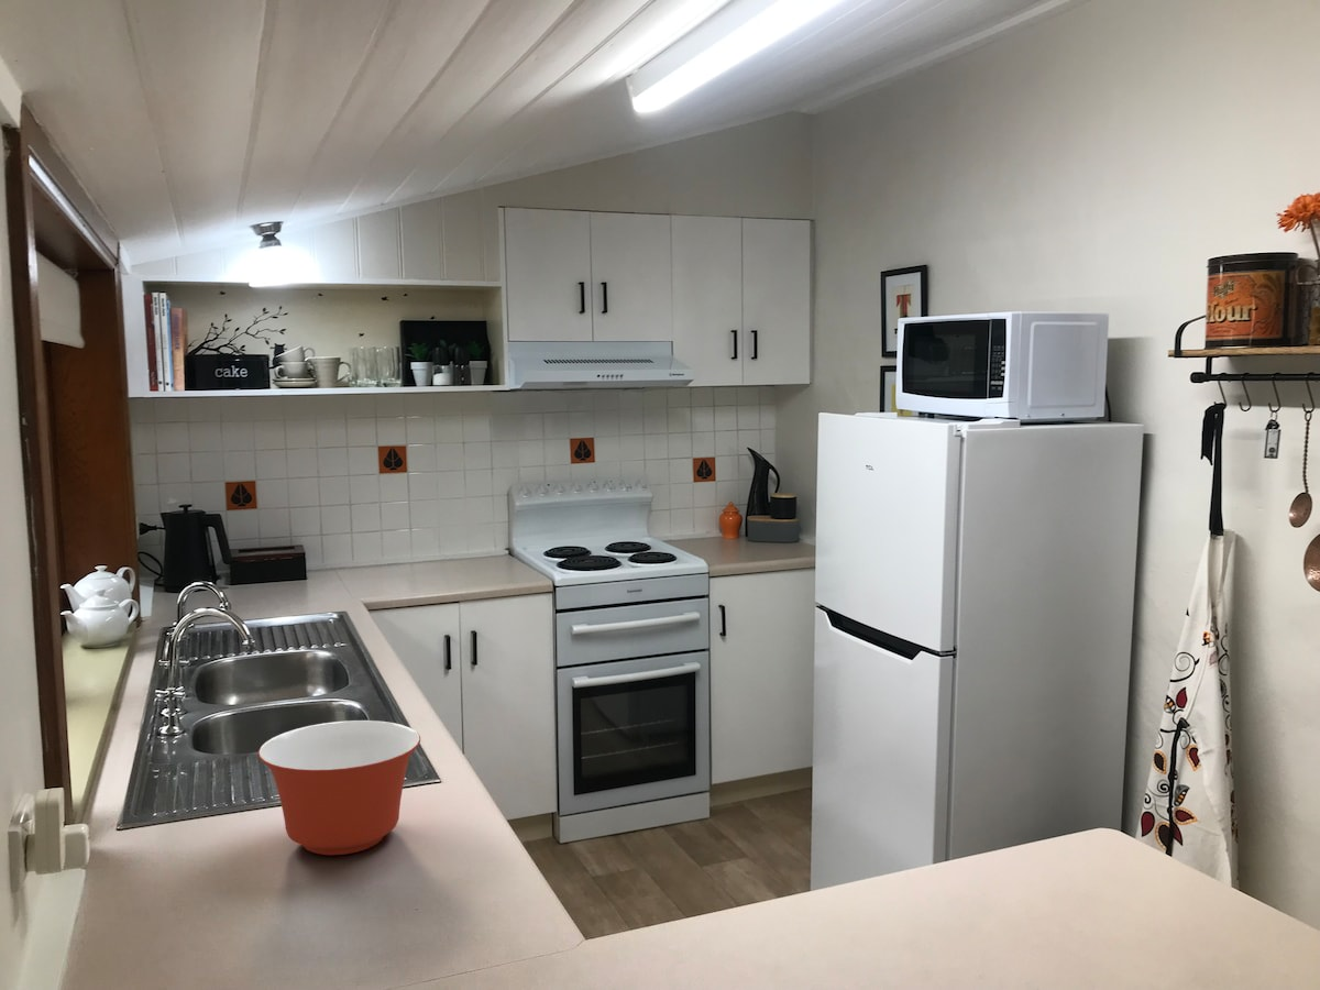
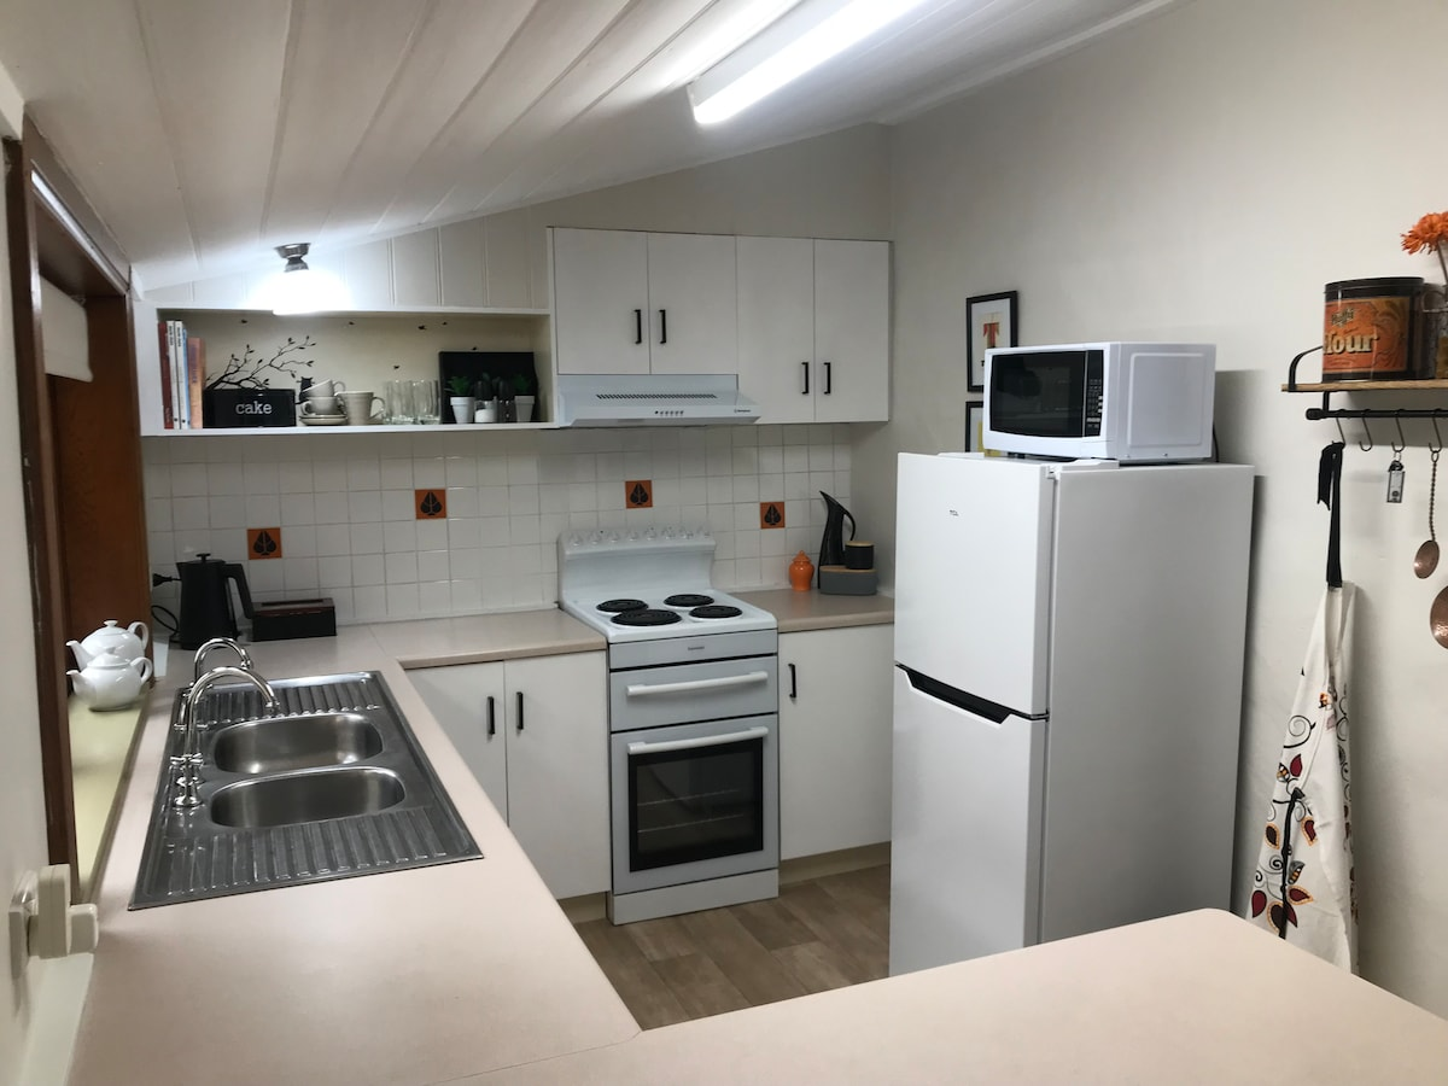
- mixing bowl (342, 791)
